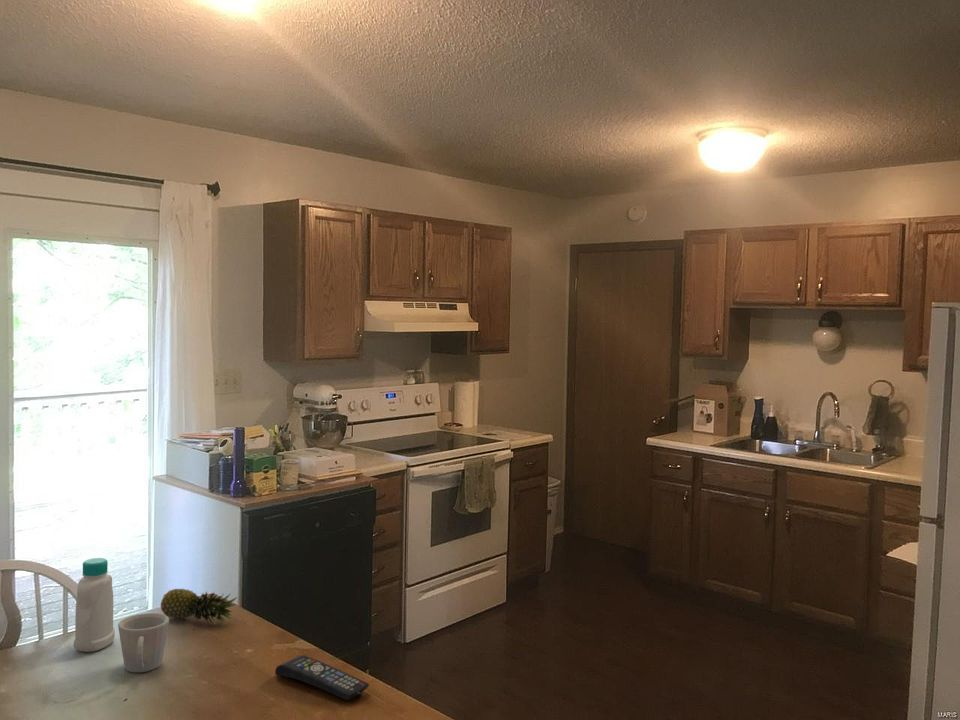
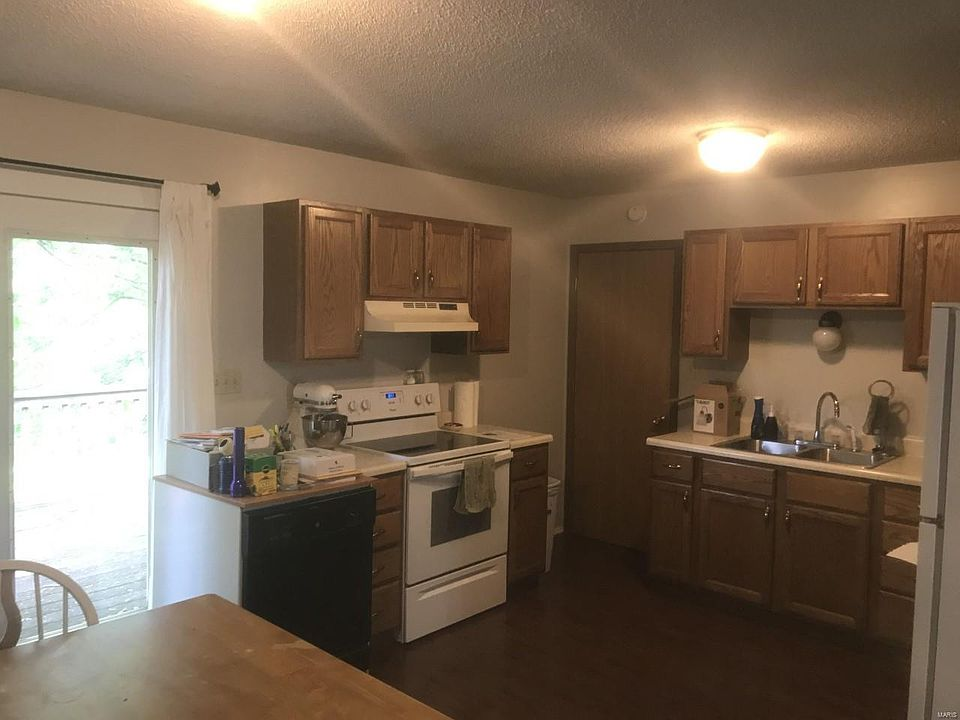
- remote control (320, 676)
- fruit (197, 606)
- mug (142, 647)
- bottle (94, 602)
